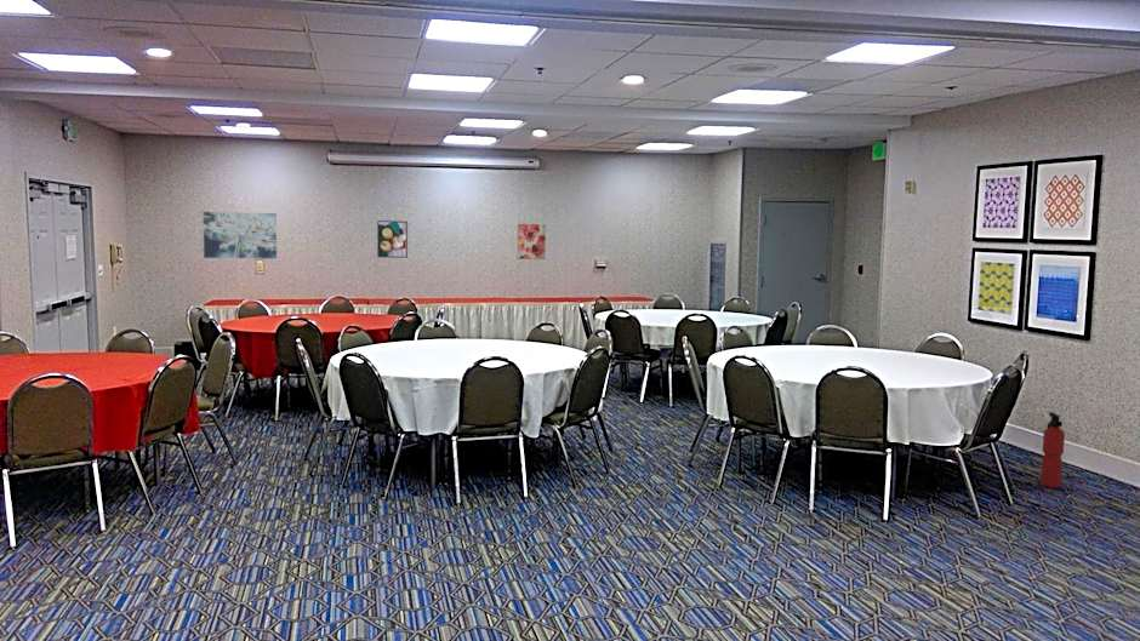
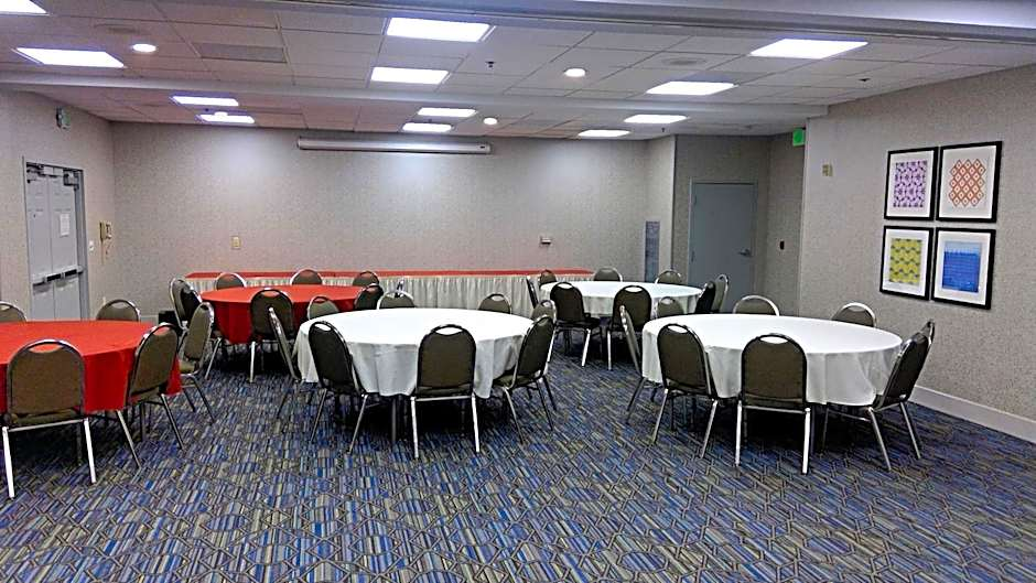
- fire extinguisher (1051, 450)
- wall art (531, 241)
- wall art (240, 235)
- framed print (392, 239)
